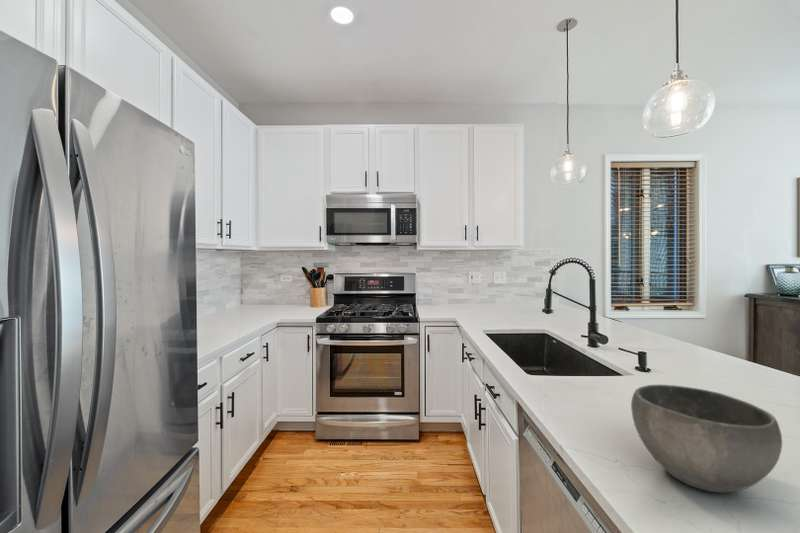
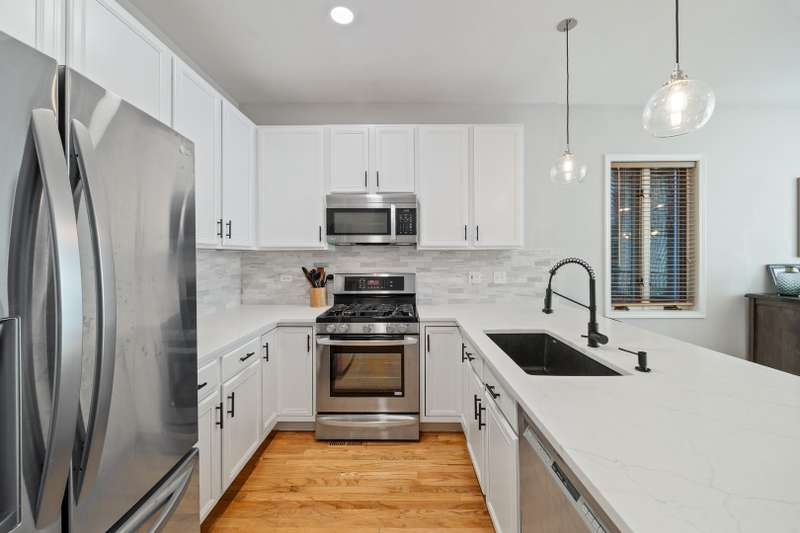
- bowl (698, 438)
